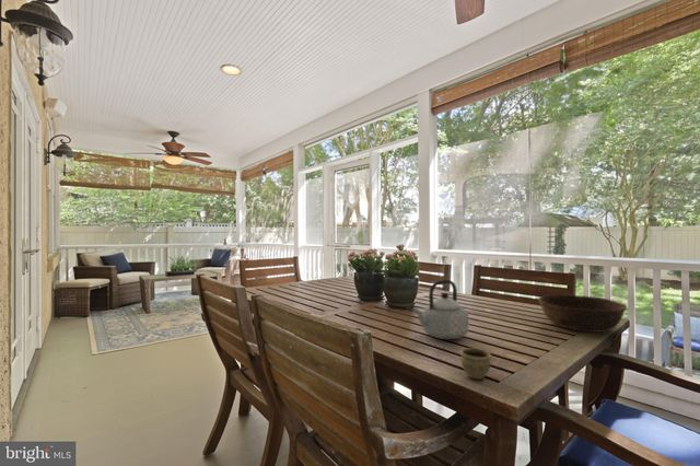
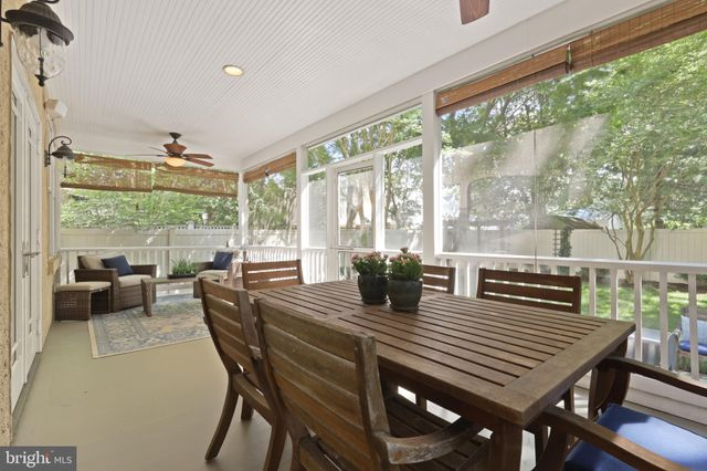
- teapot (440, 308)
- cup (478, 363)
- bowl (580, 313)
